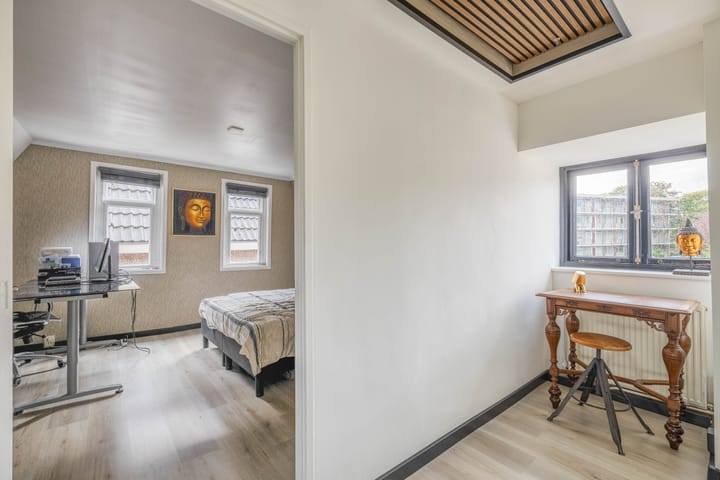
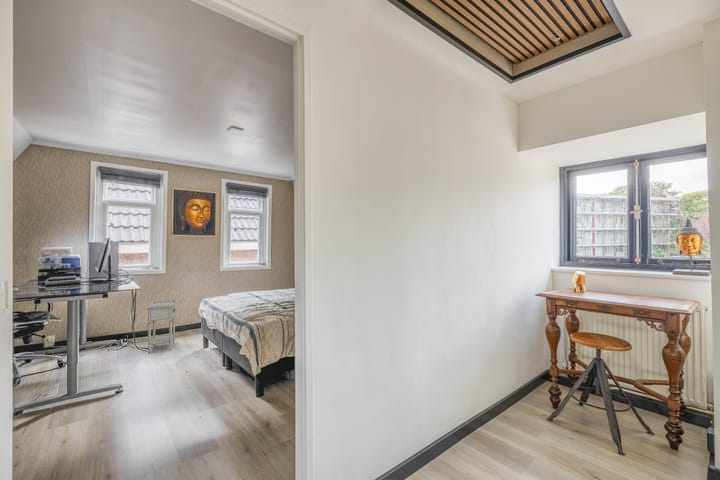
+ nightstand (162, 319)
